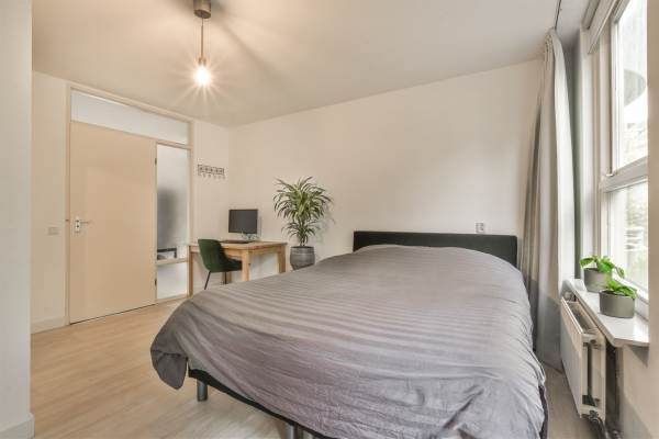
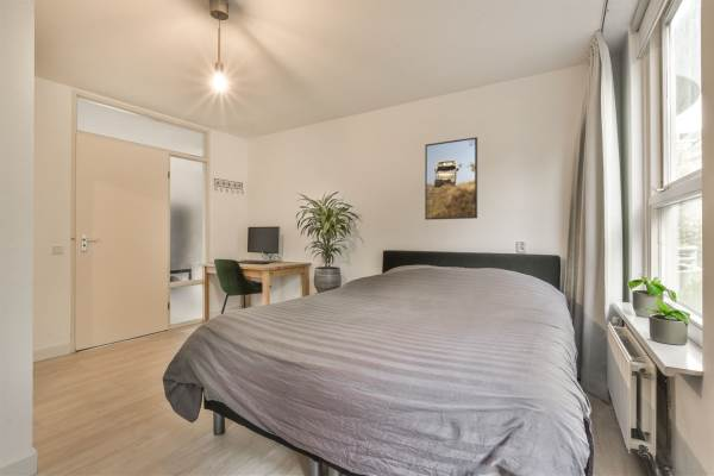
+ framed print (450, 180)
